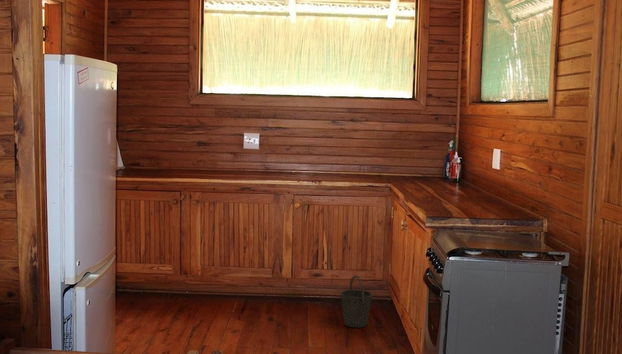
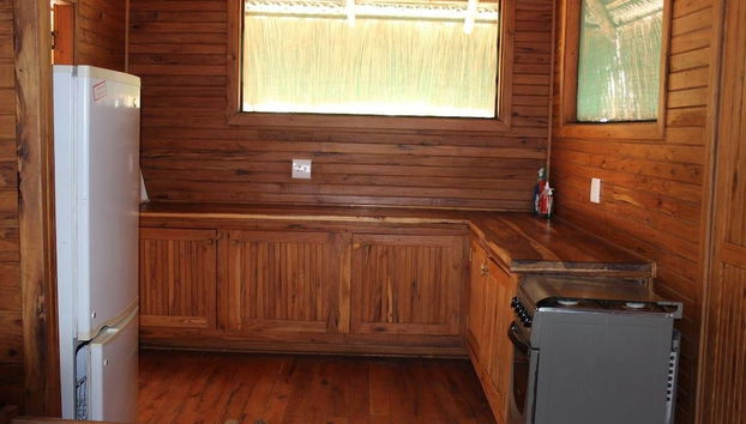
- bucket (356, 299)
